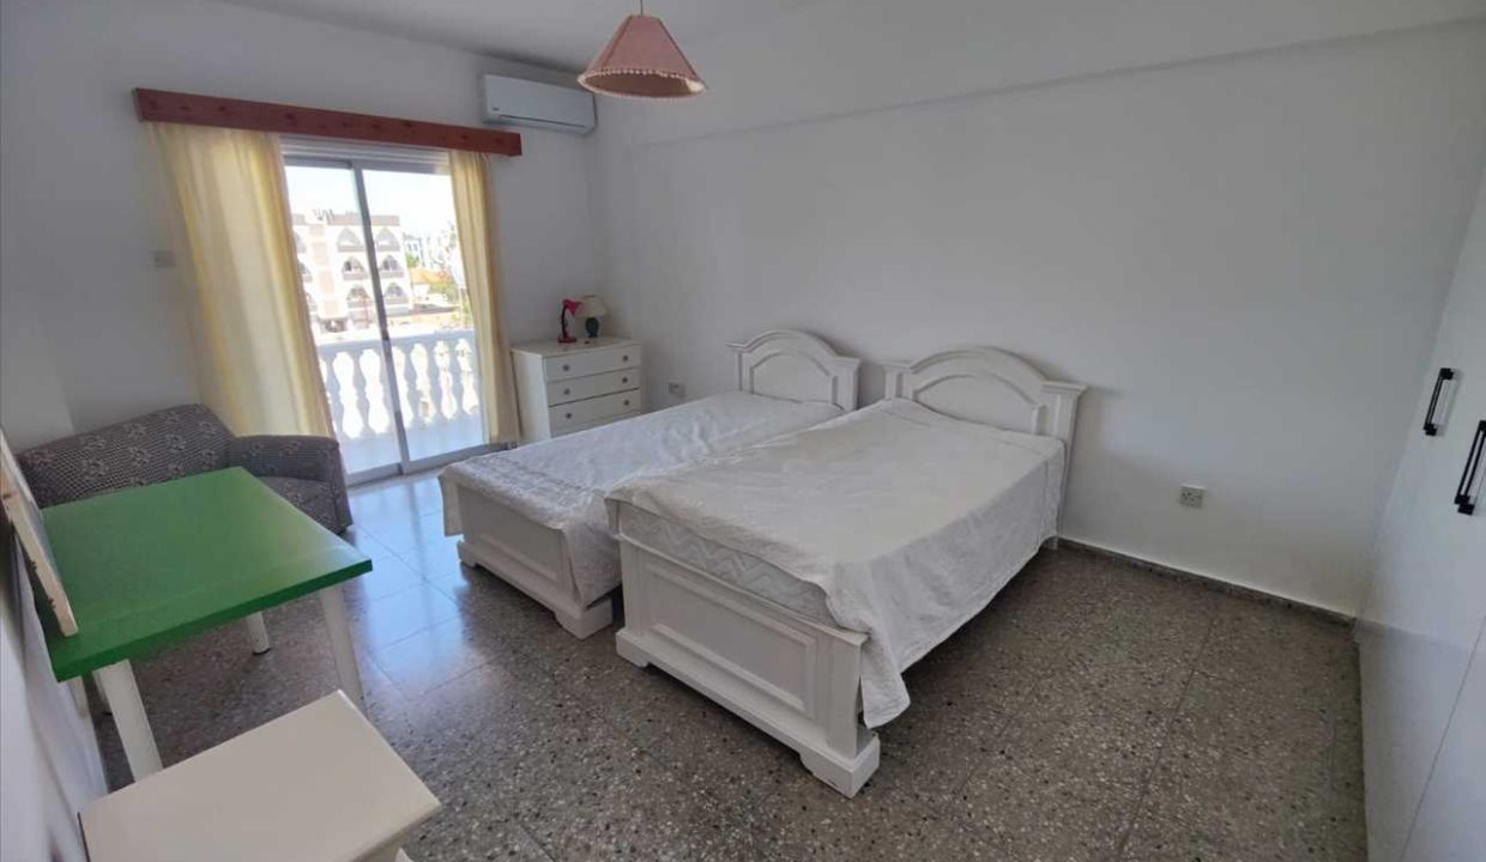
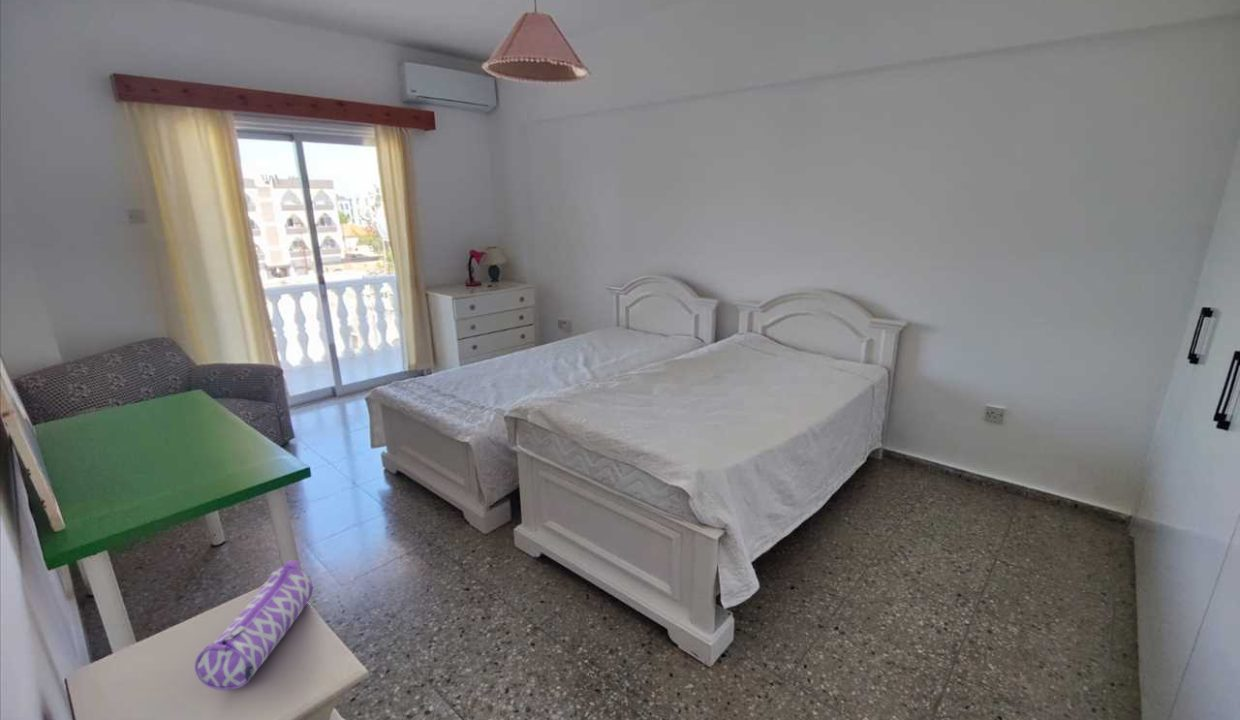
+ pencil case (258, 622)
